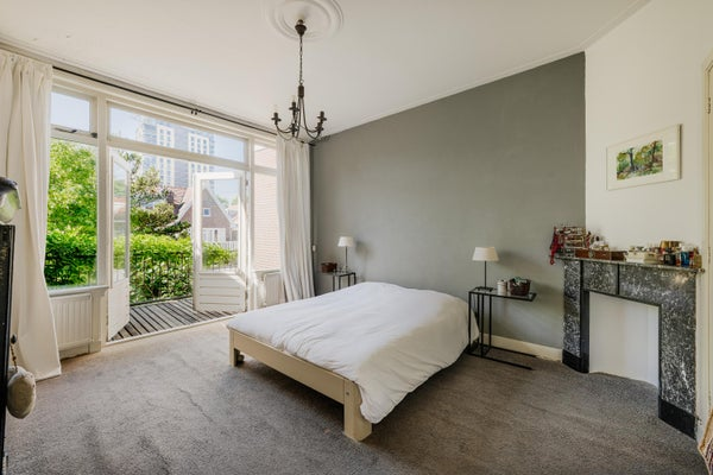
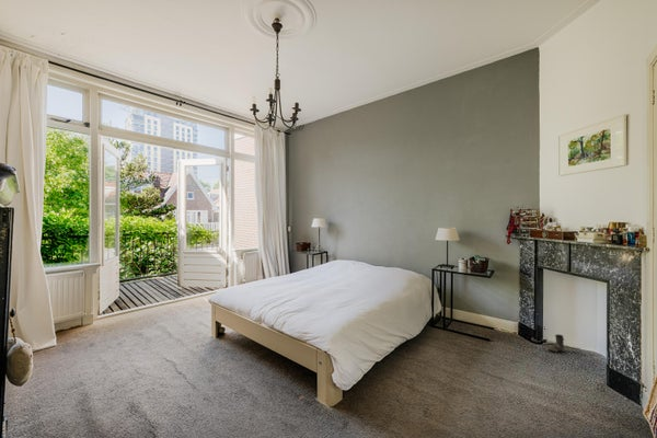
+ boots (545, 339)
